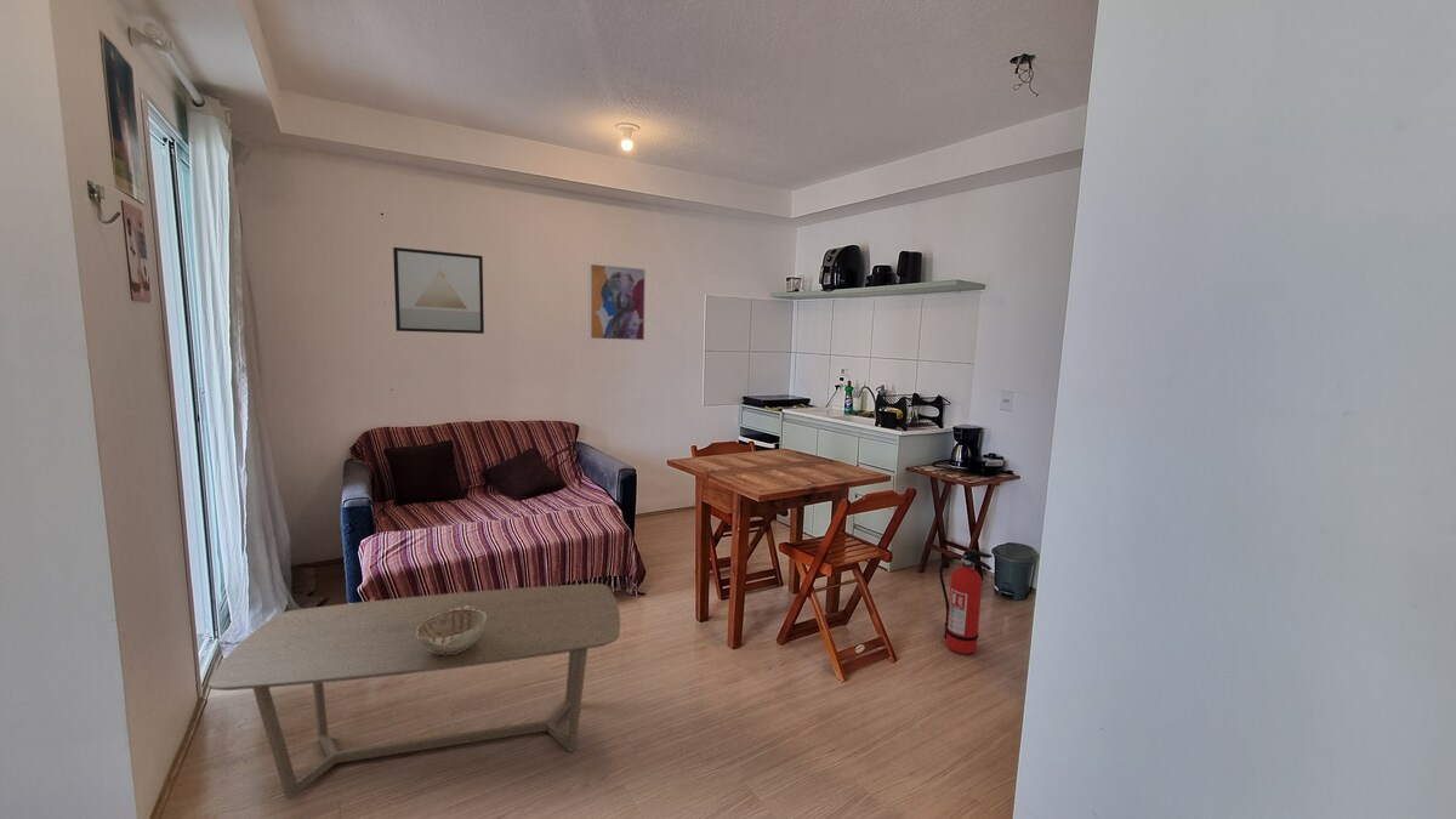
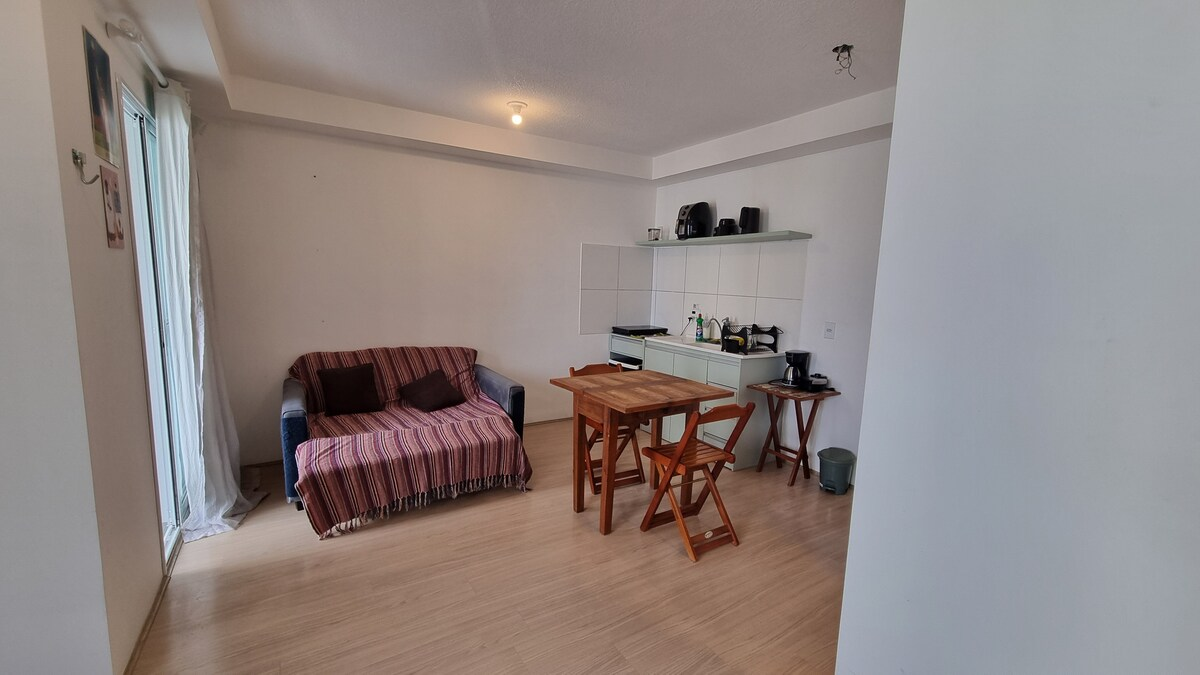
- decorative bowl (453, 632)
- wall art (440, 292)
- coffee table (445, 669)
- wall art (618, 303)
- fire extinguisher (961, 597)
